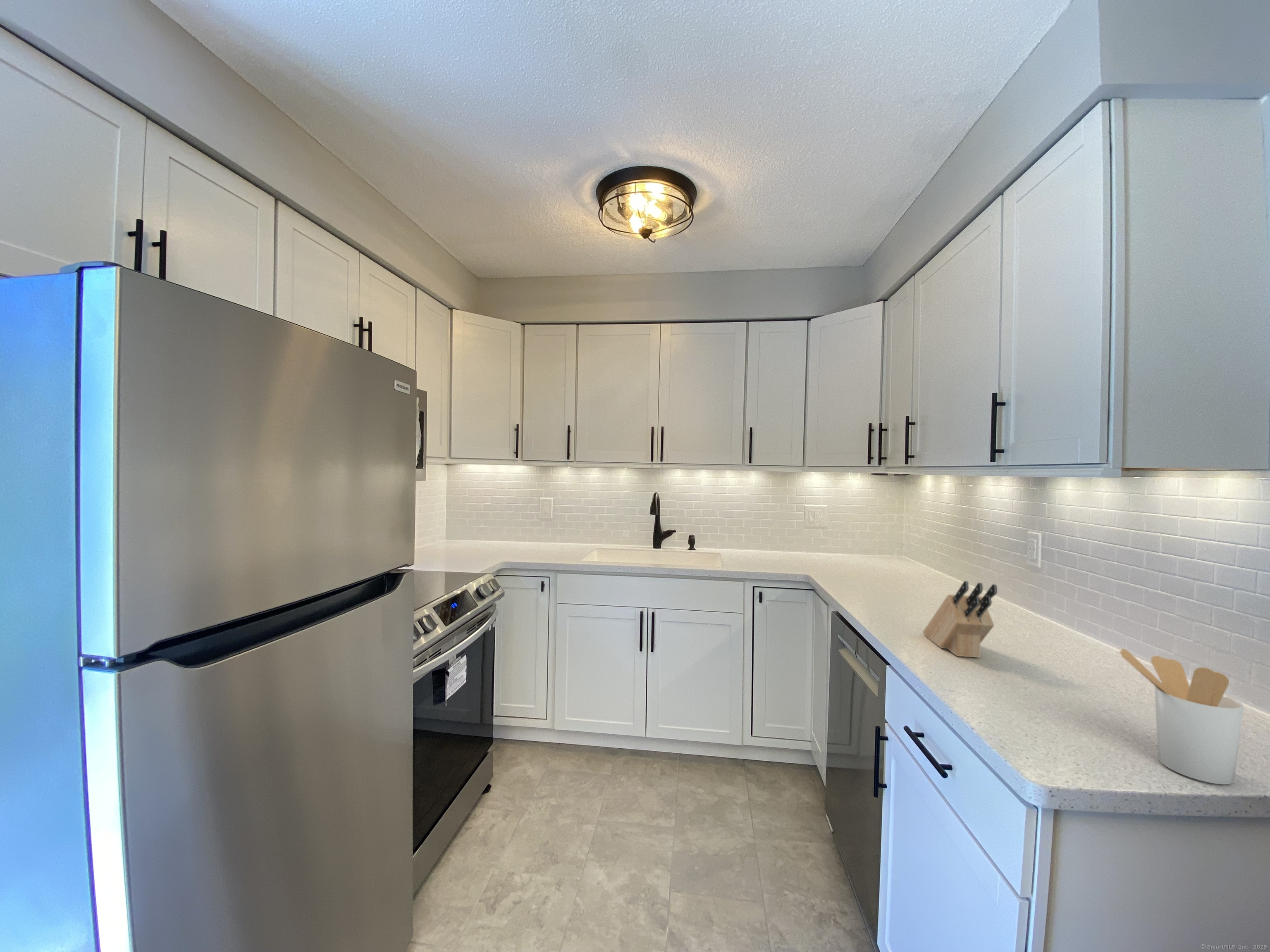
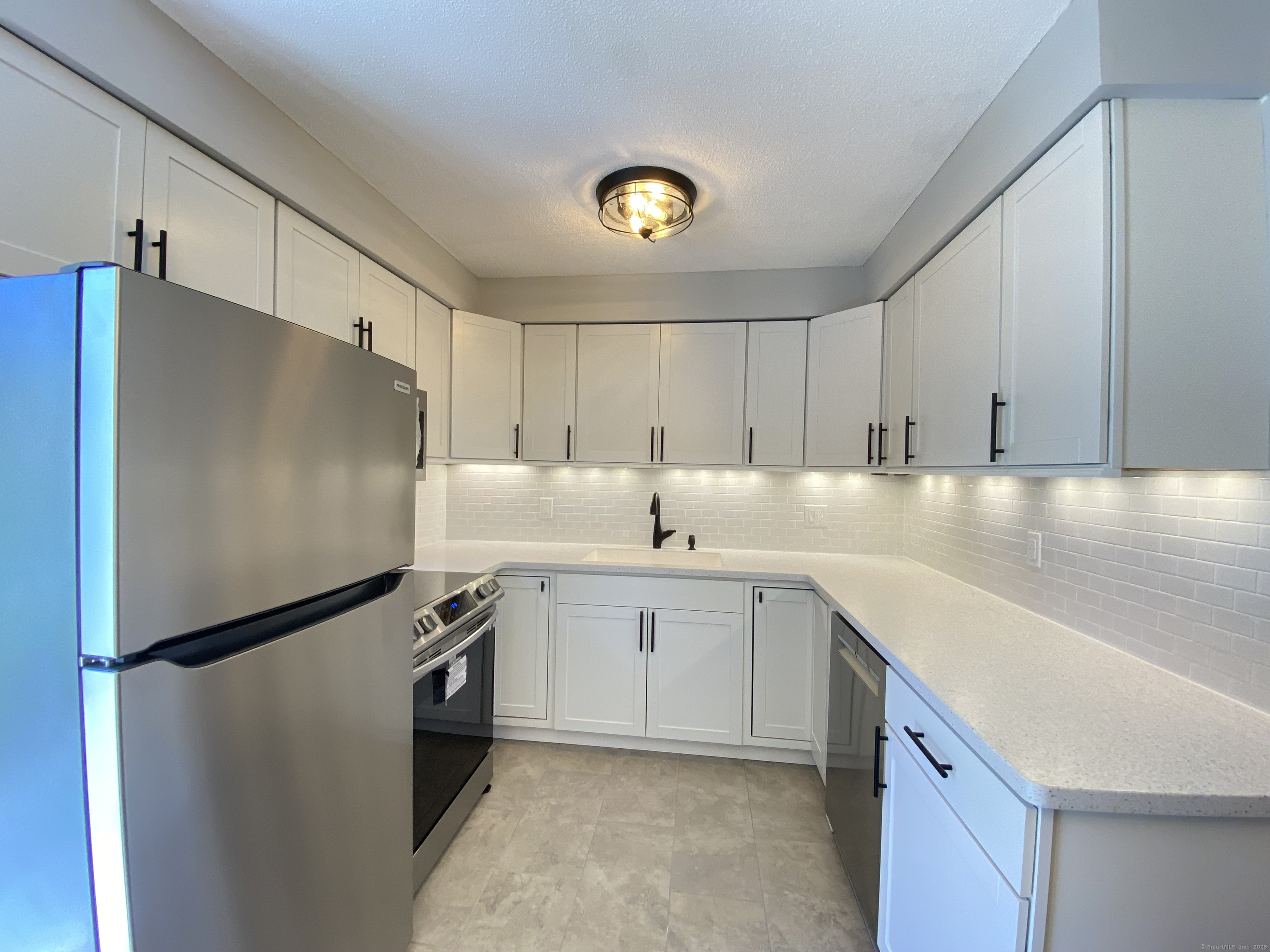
- knife block (959, 612)
- utensil holder (1174, 710)
